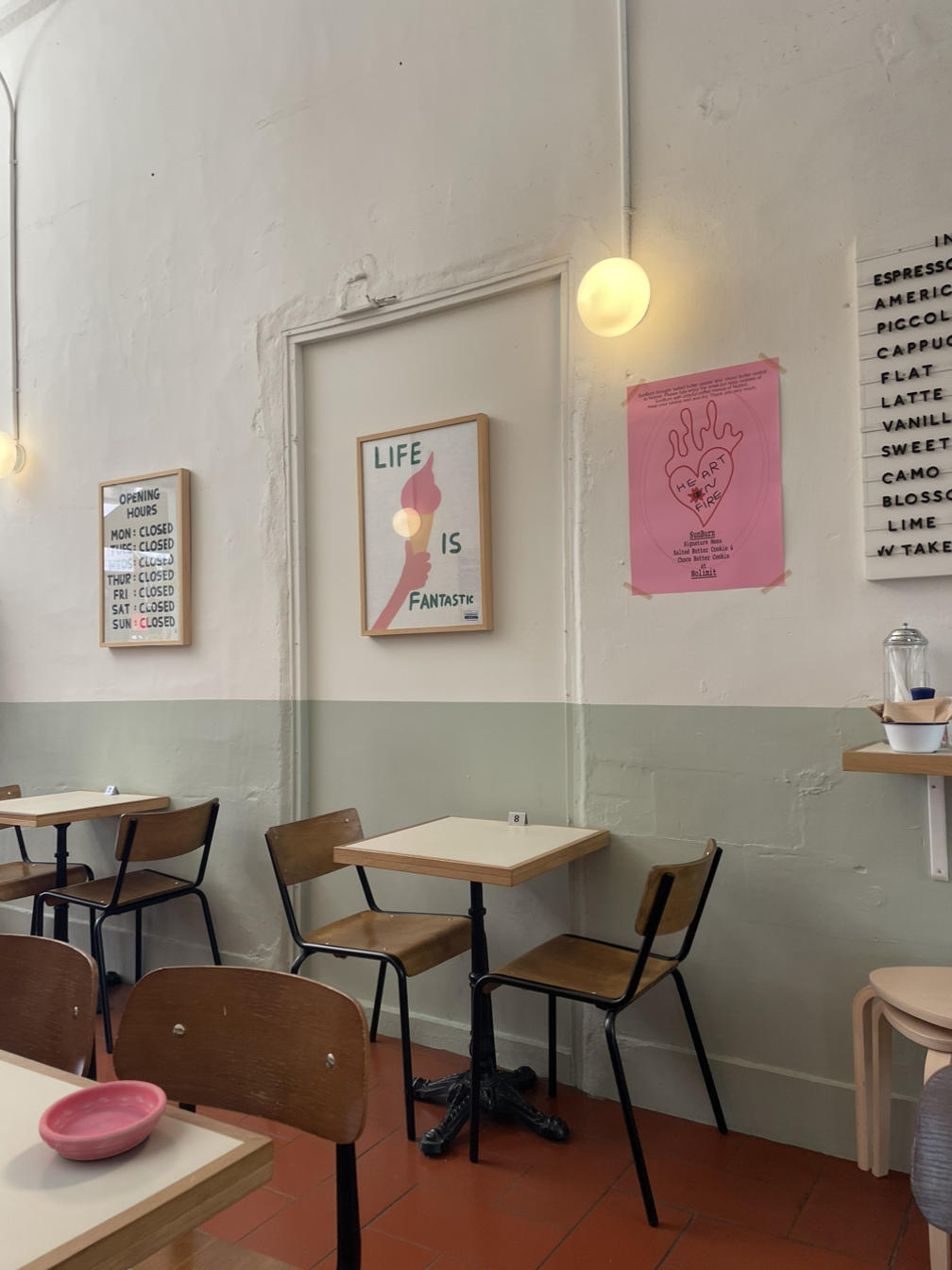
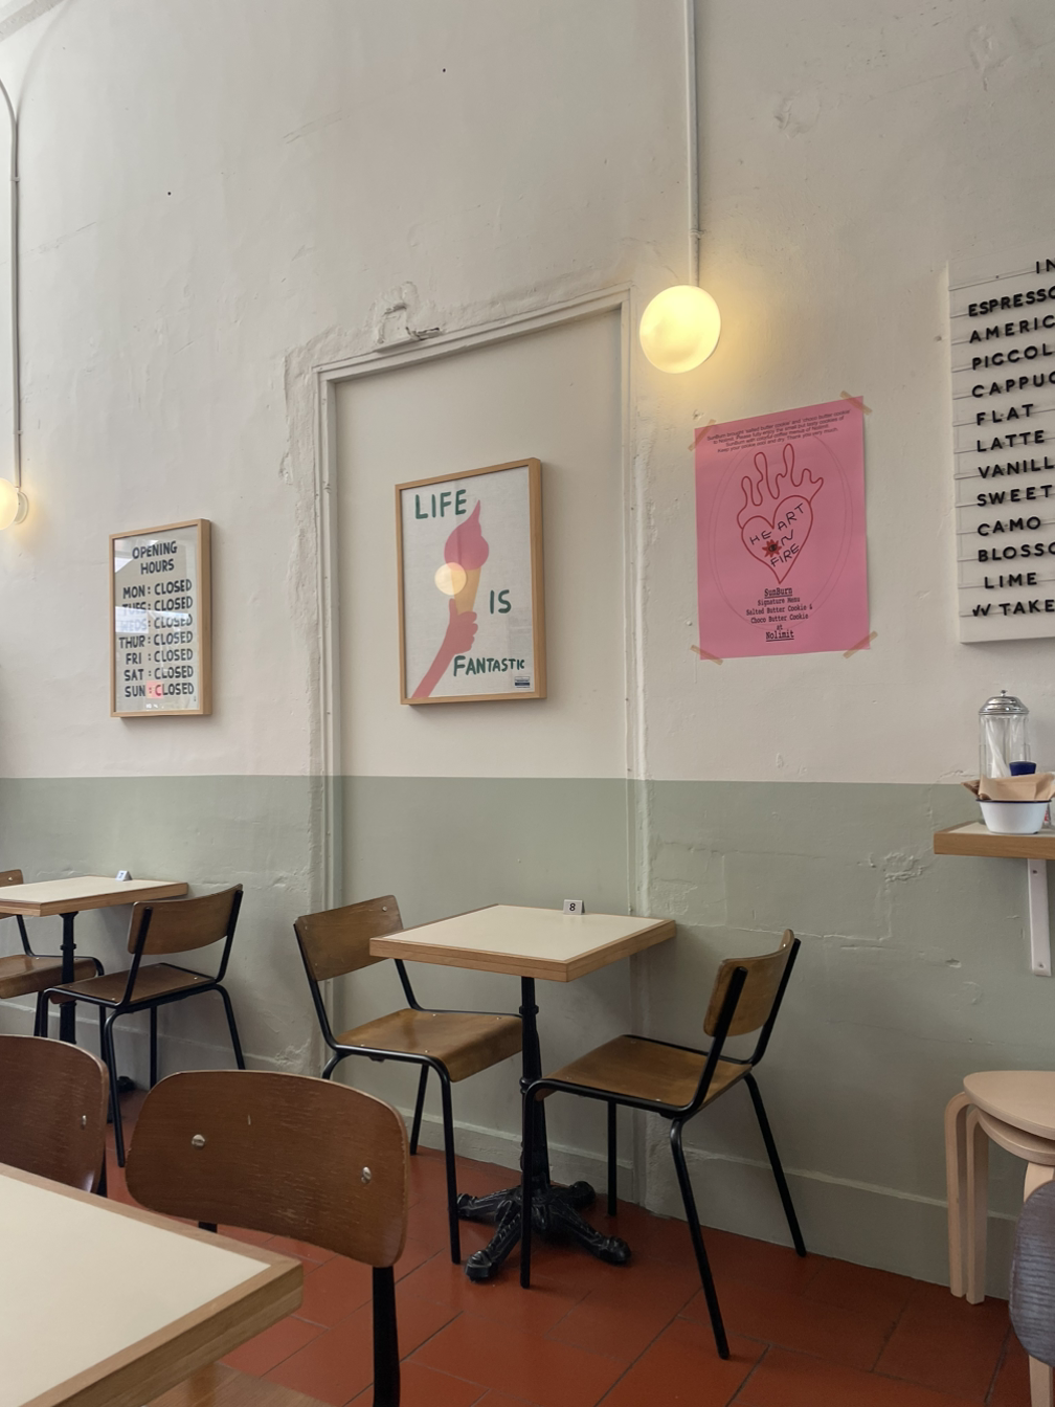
- saucer (104, 1122)
